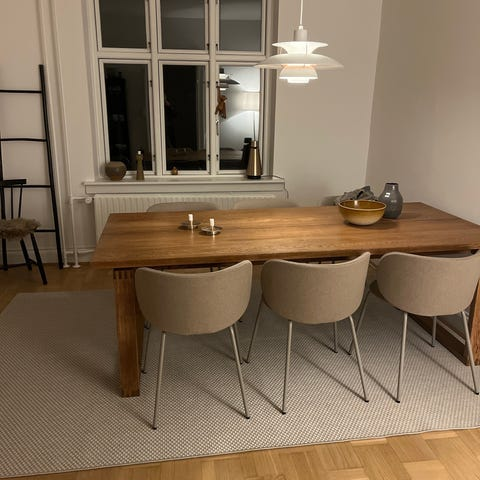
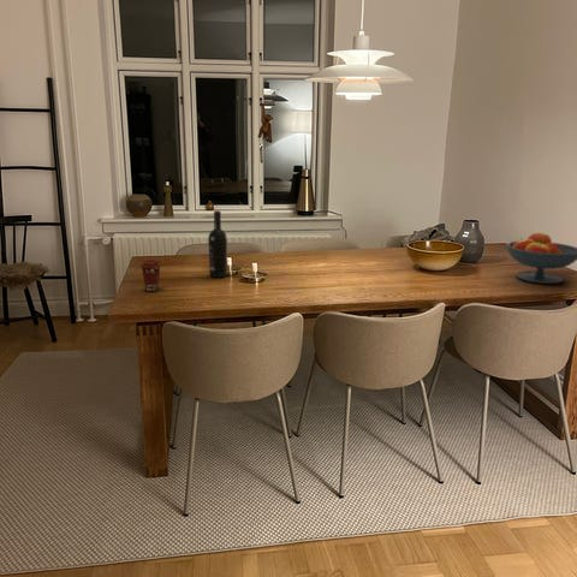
+ fruit bowl (541, 257)
+ wine bottle (218, 243)
+ coffee cup (150, 275)
